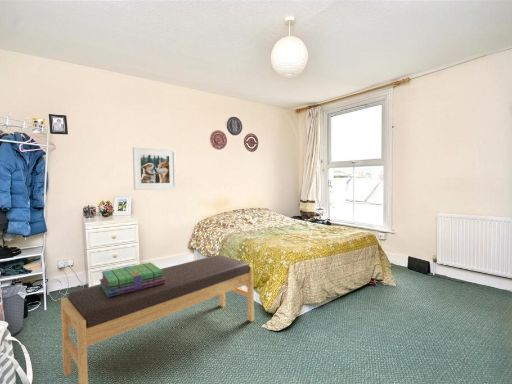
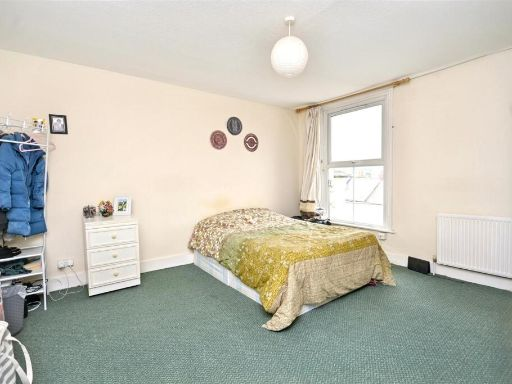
- stack of books (132, 277)
- bench (172, 308)
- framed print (155, 169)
